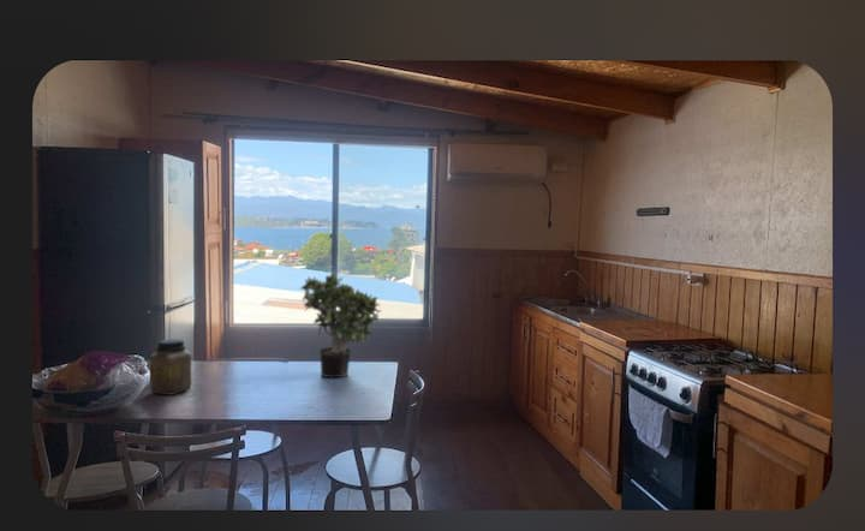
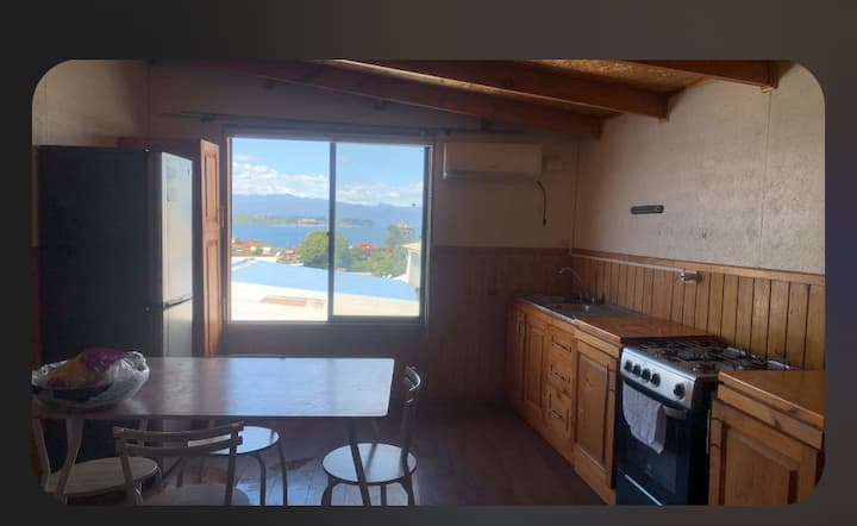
- jar (171, 365)
- potted plant (333, 324)
